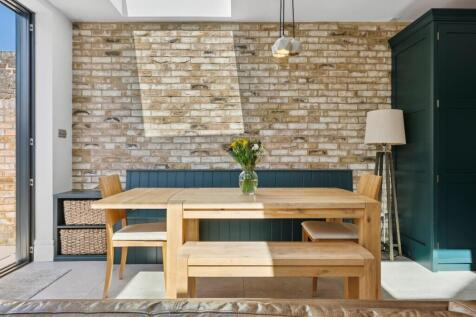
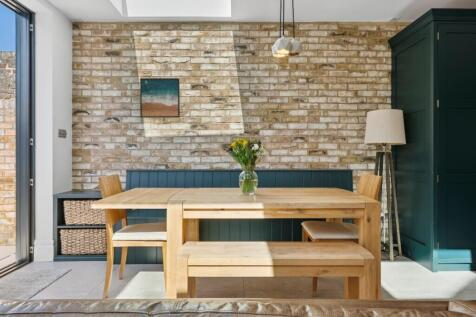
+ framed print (159, 97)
